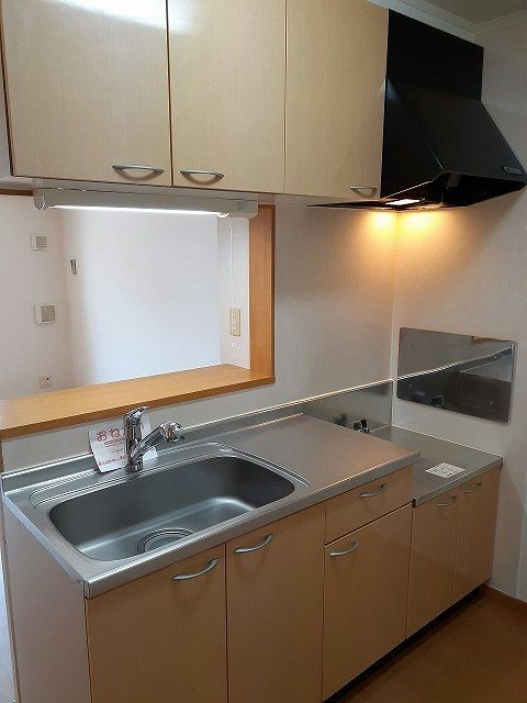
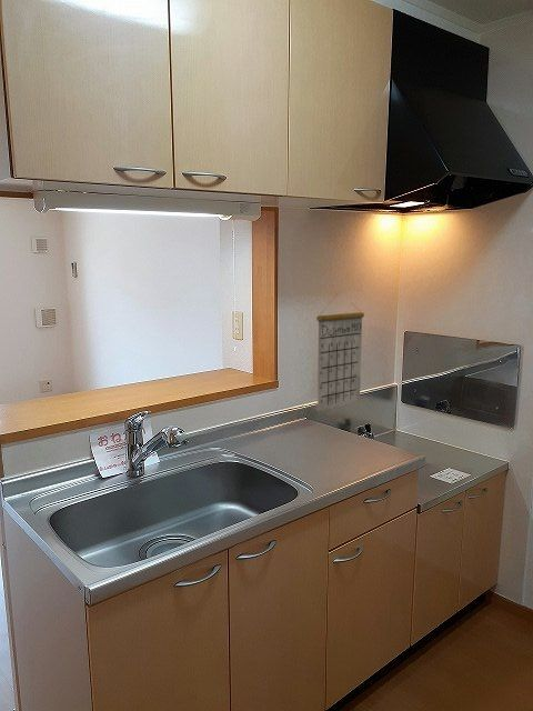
+ calendar (340, 349)
